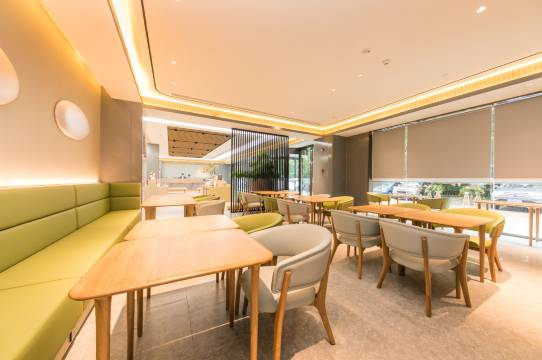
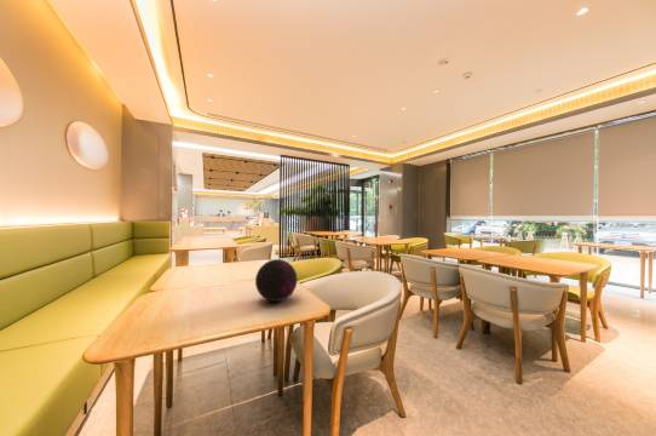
+ decorative orb (276, 280)
